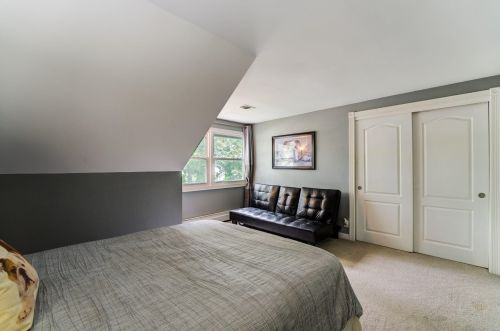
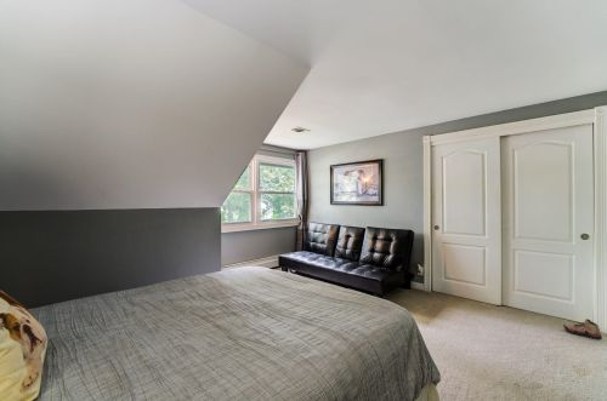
+ shoe (582, 326)
